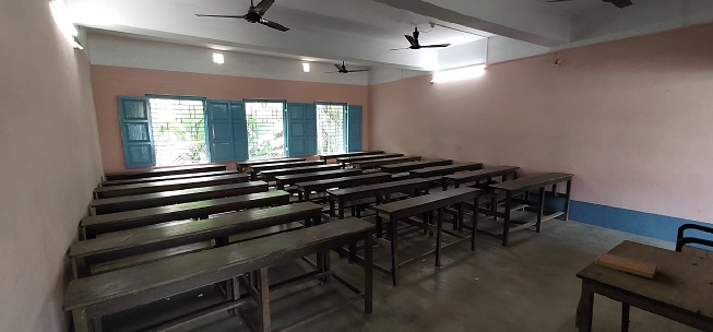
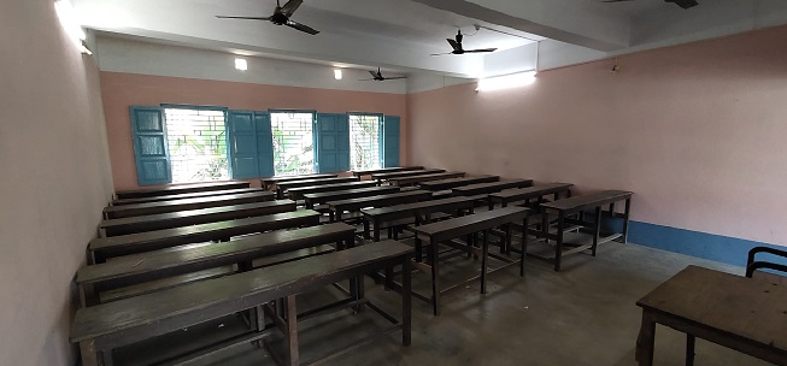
- notebook (625, 264)
